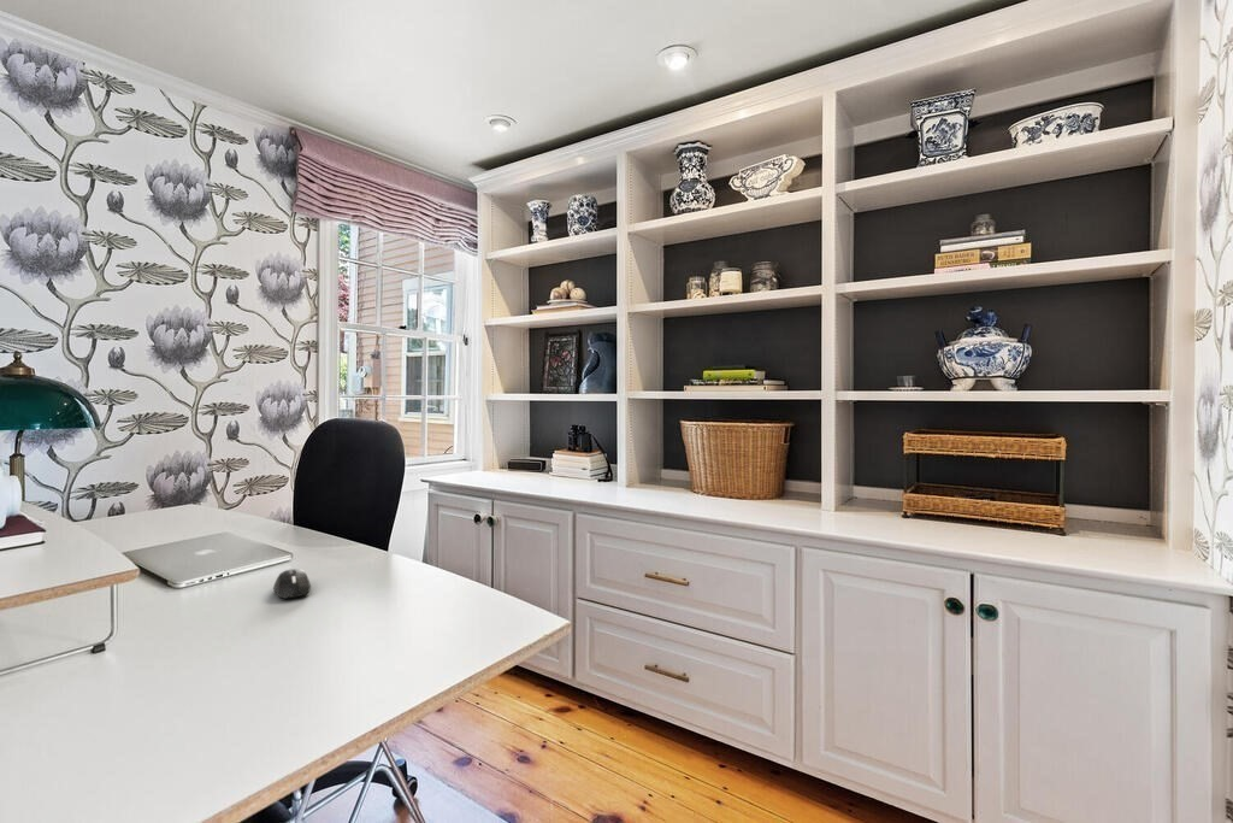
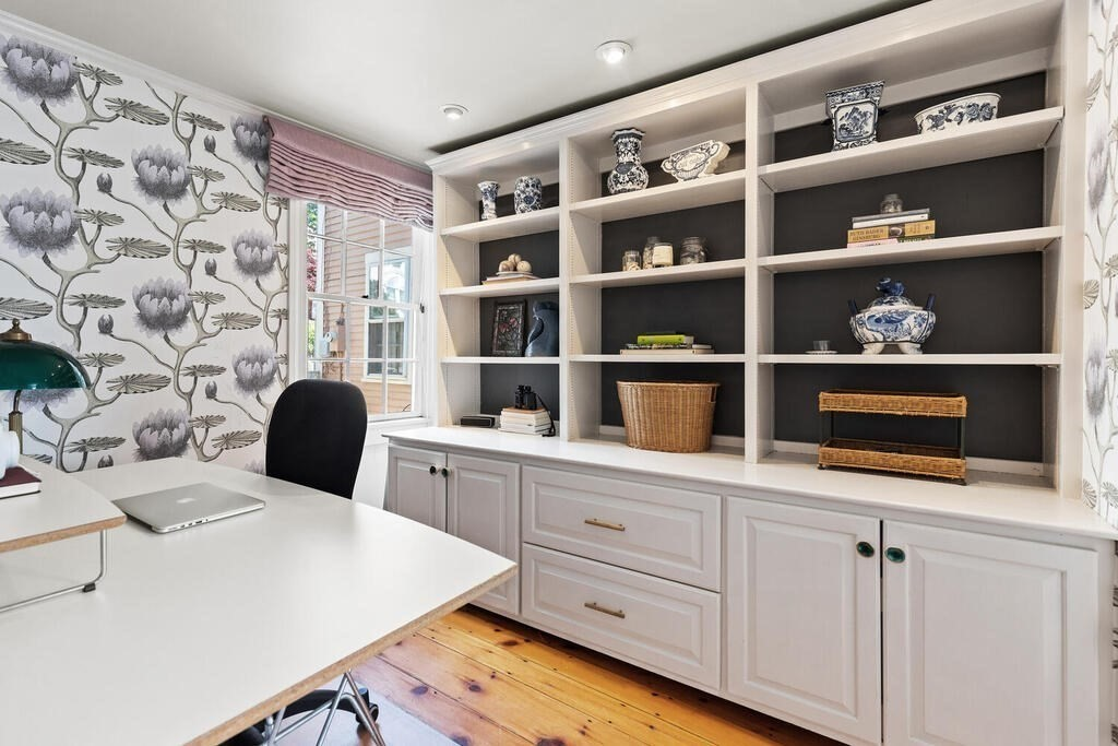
- mouse (291, 580)
